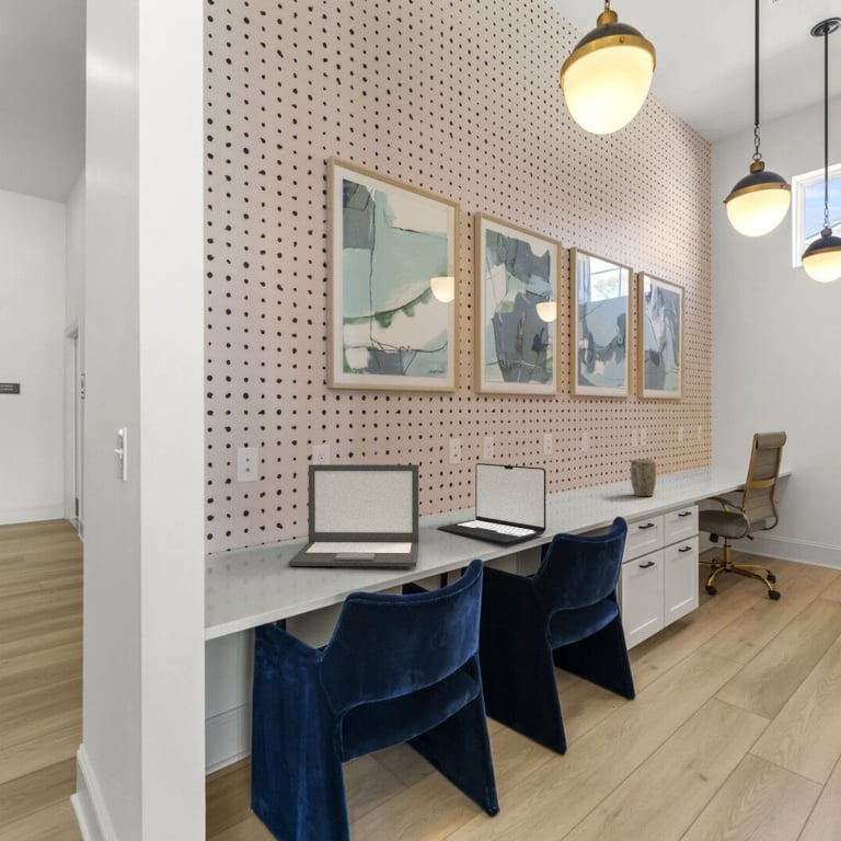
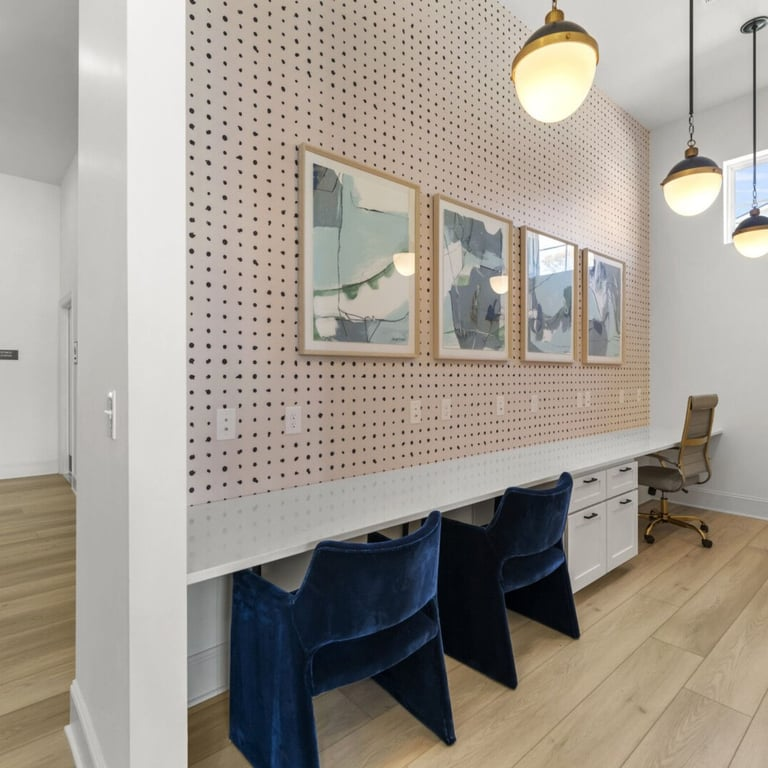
- plant pot (643, 477)
- laptop (358, 511)
- laptop (489, 499)
